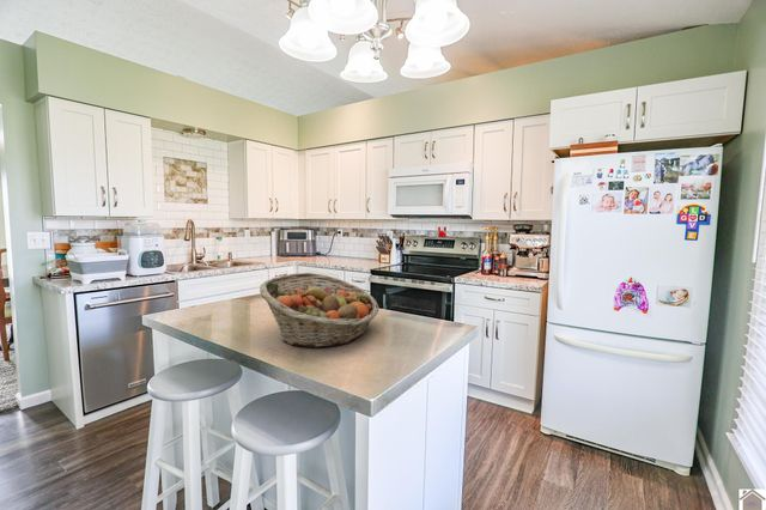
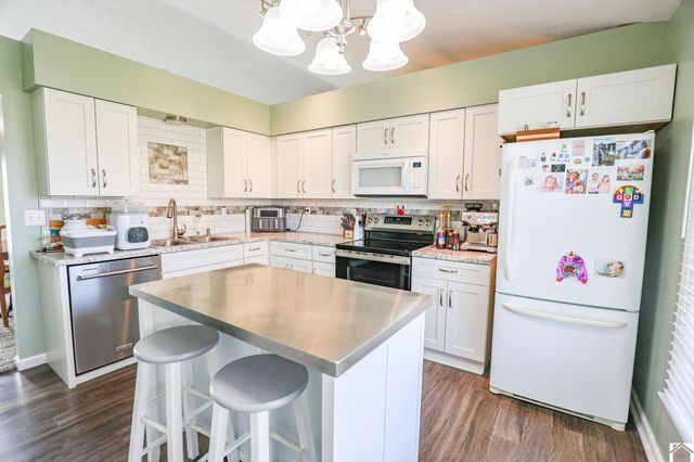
- fruit basket (322, 305)
